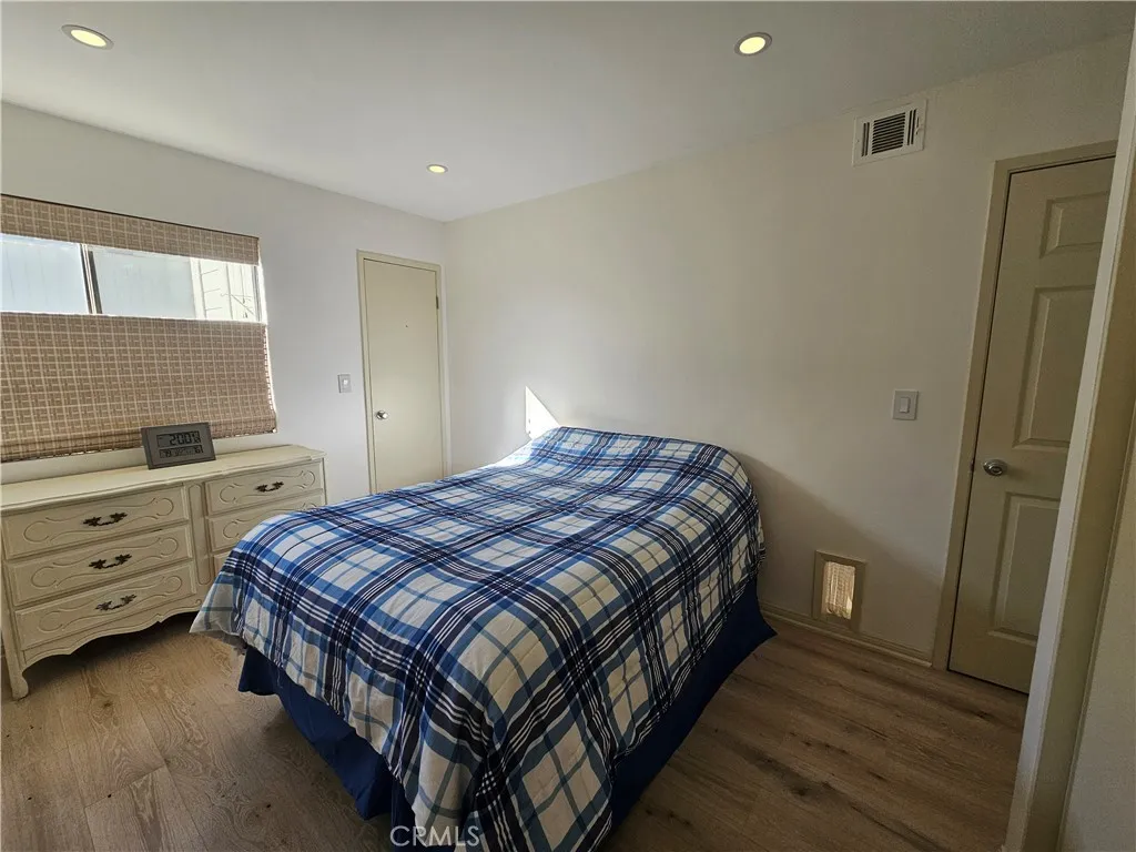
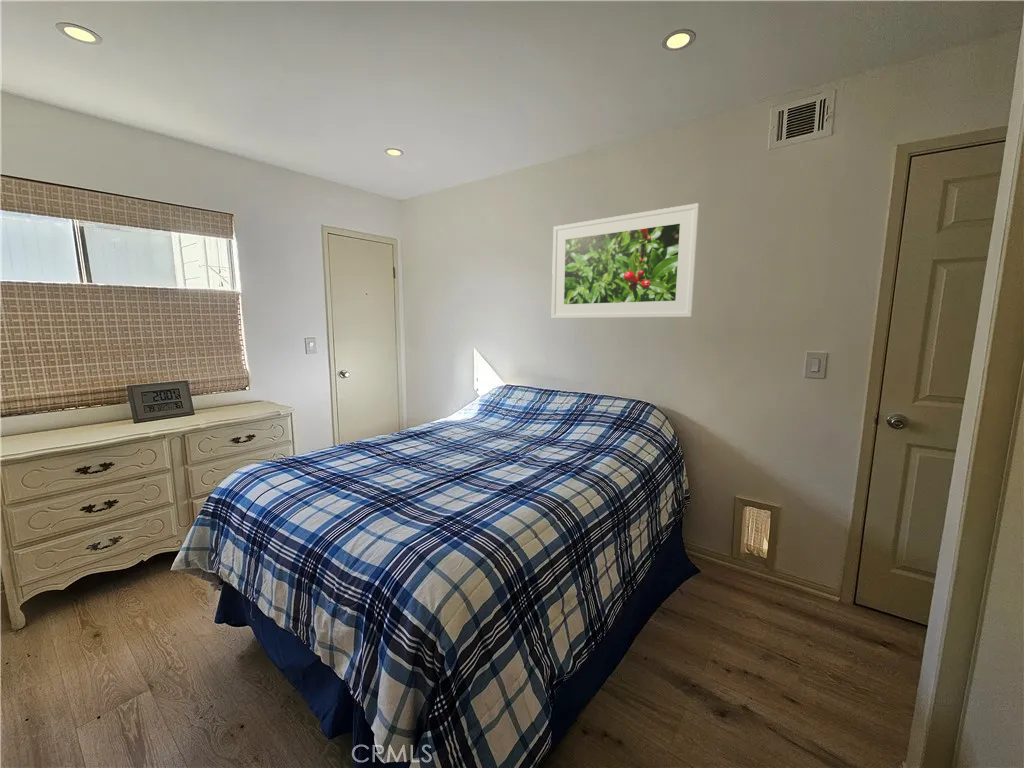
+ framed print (616, 267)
